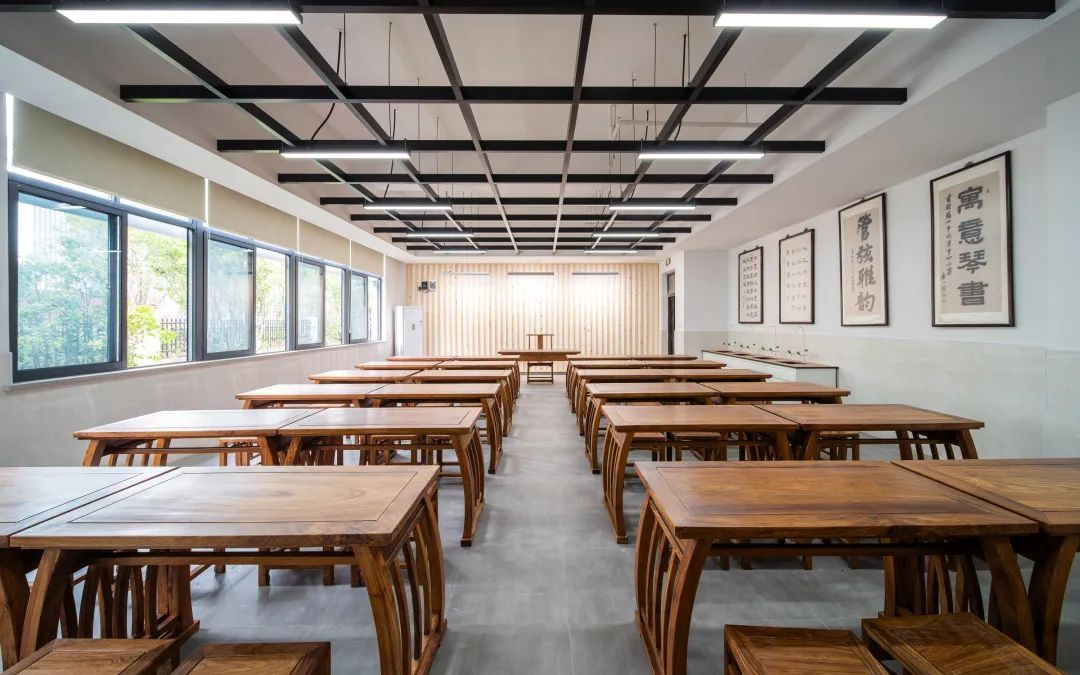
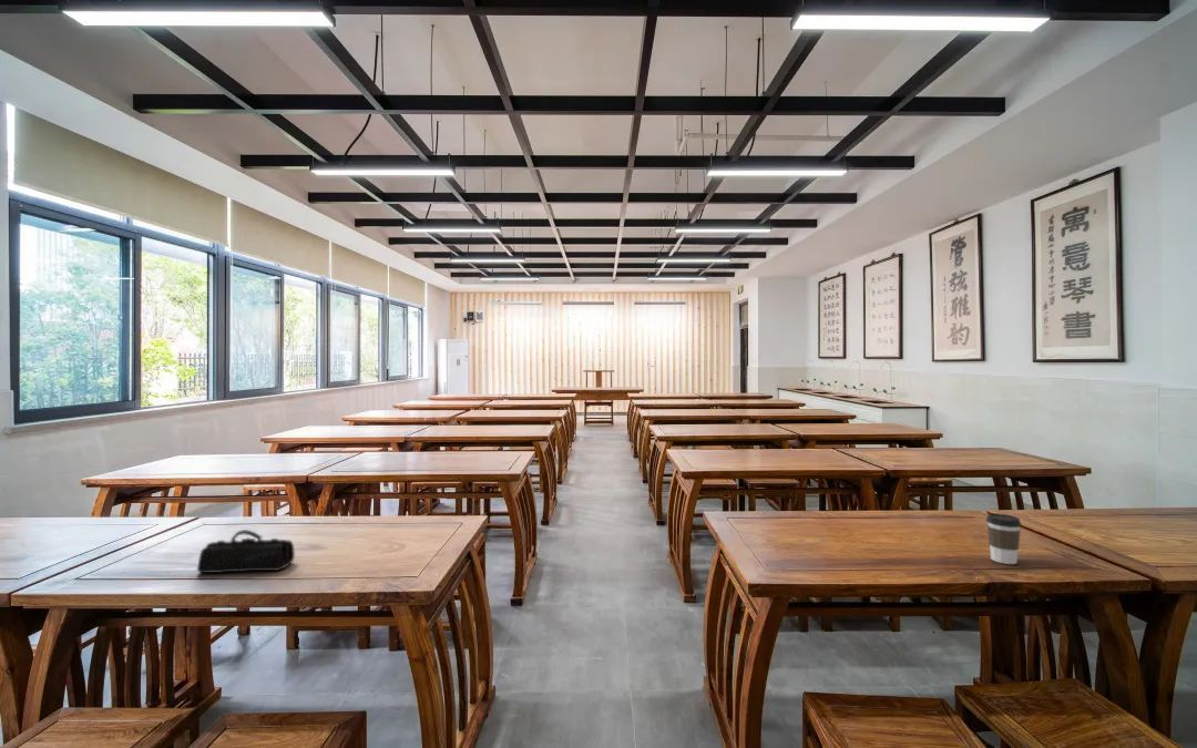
+ pencil case (247, 549)
+ coffee cup (1003, 539)
